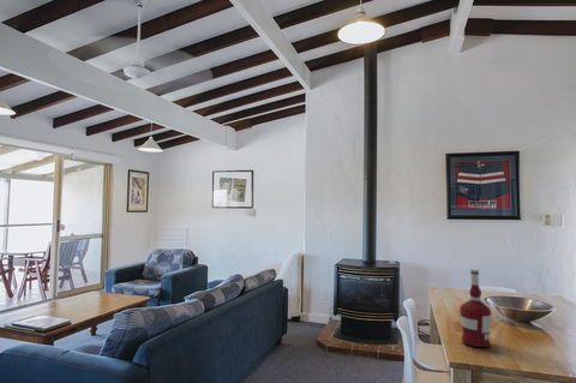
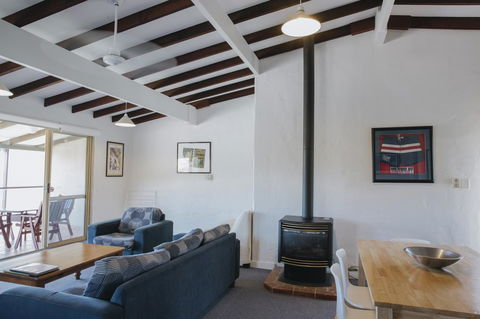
- alcohol (475, 305)
